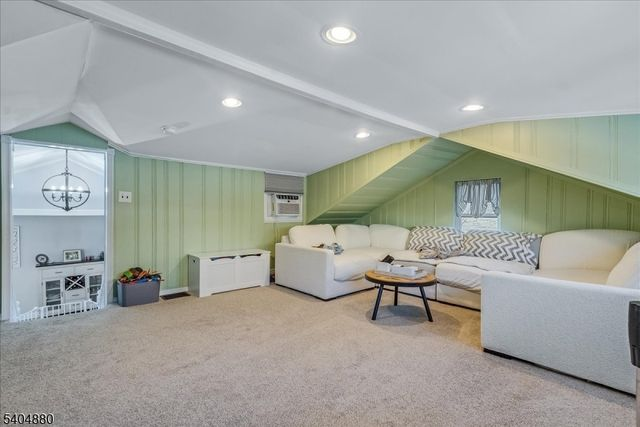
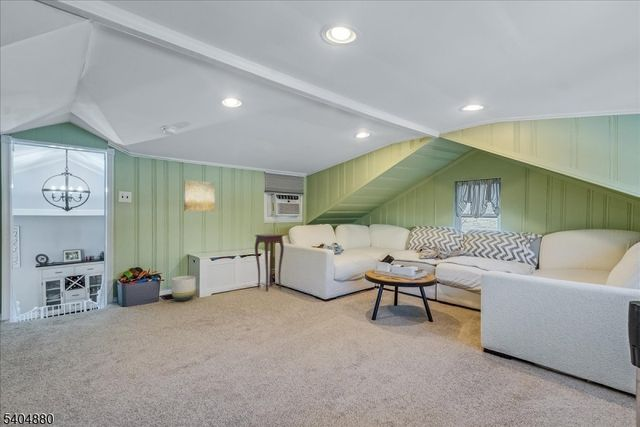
+ side table (270, 261)
+ planter (183, 289)
+ wall art (199, 196)
